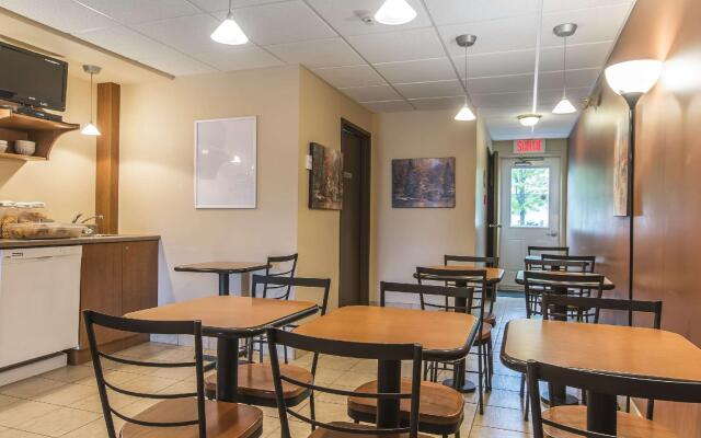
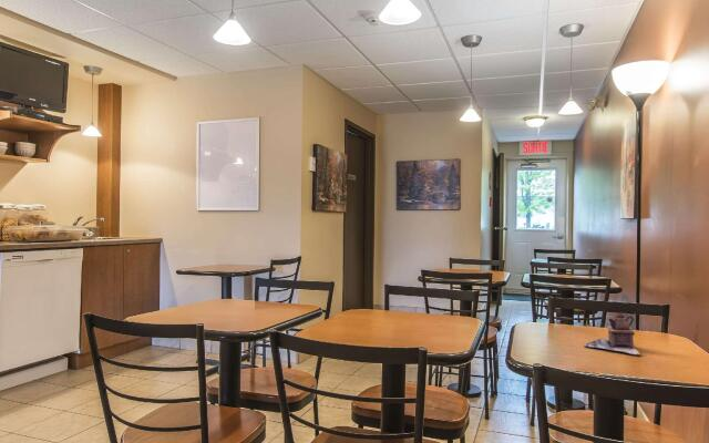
+ teapot (617, 329)
